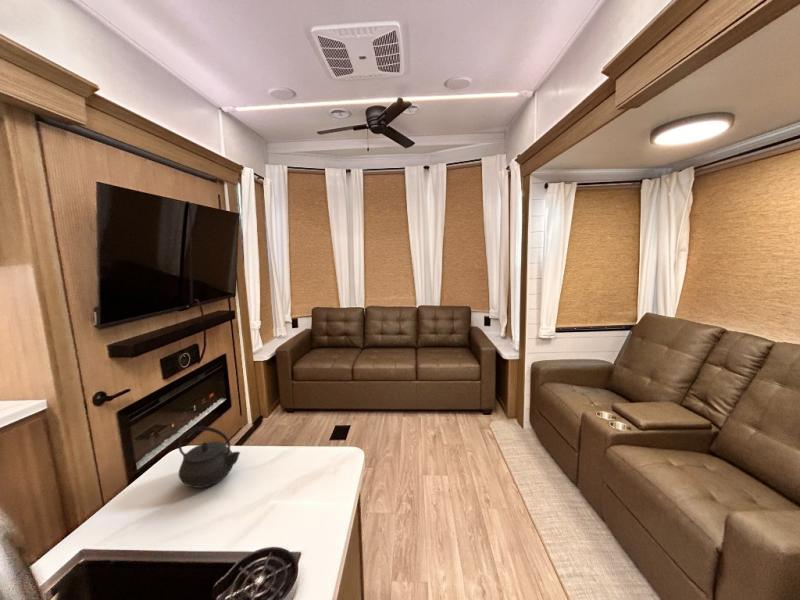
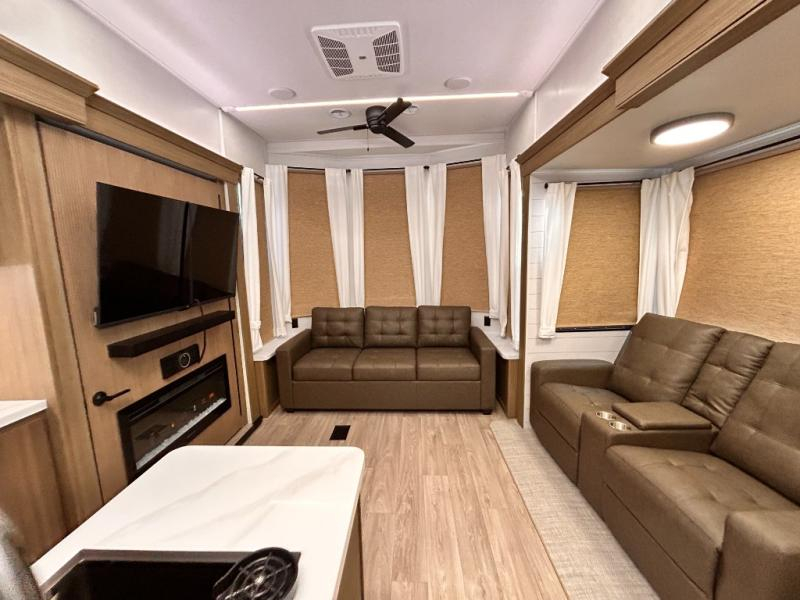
- kettle (209, 452)
